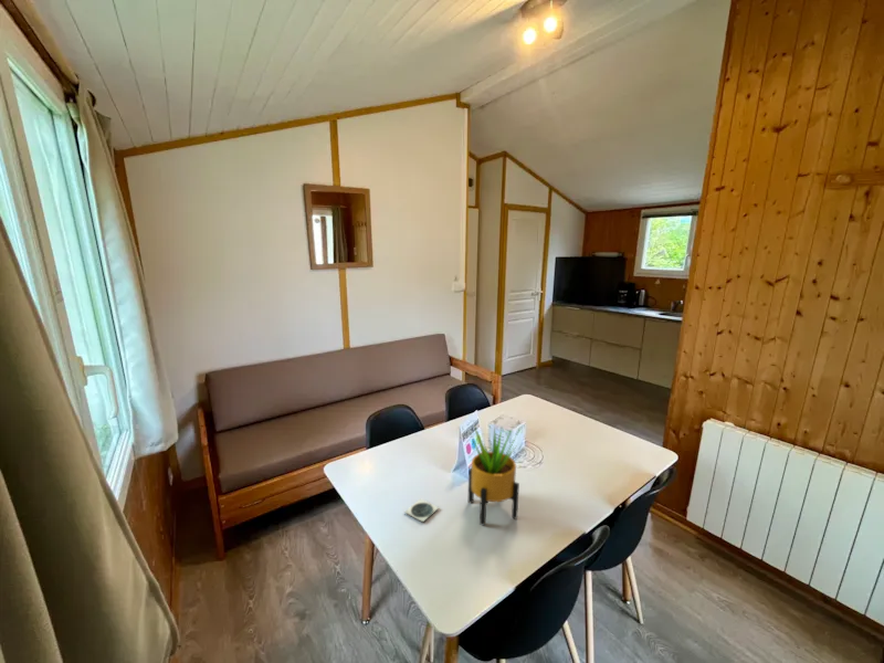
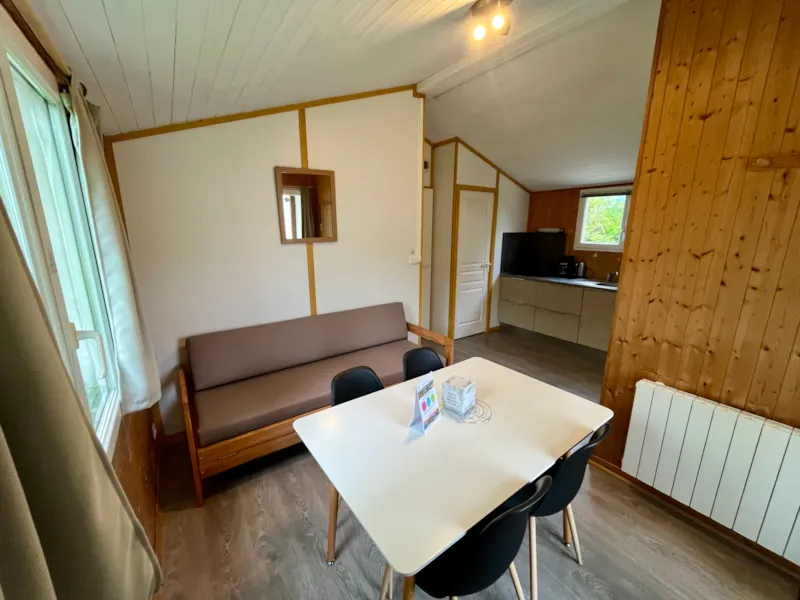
- coaster (421, 509)
- potted plant (493, 470)
